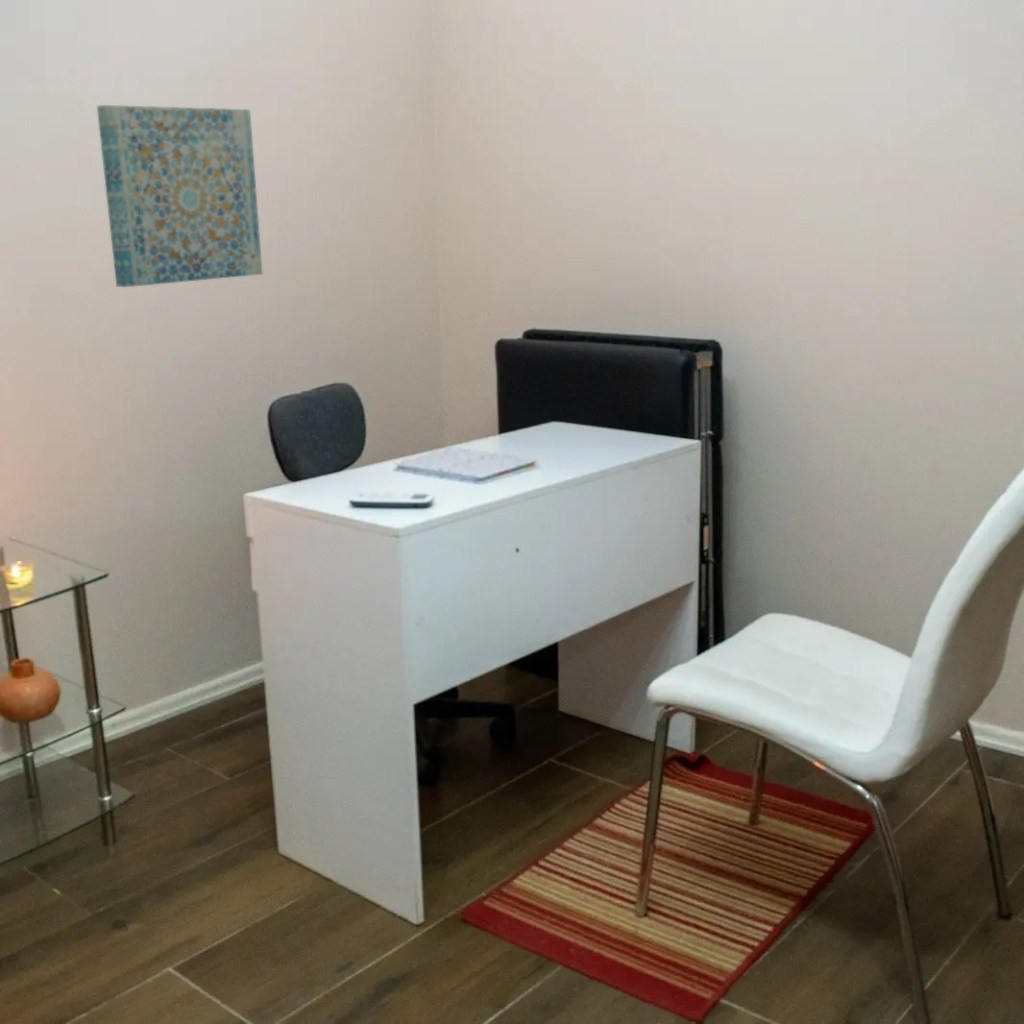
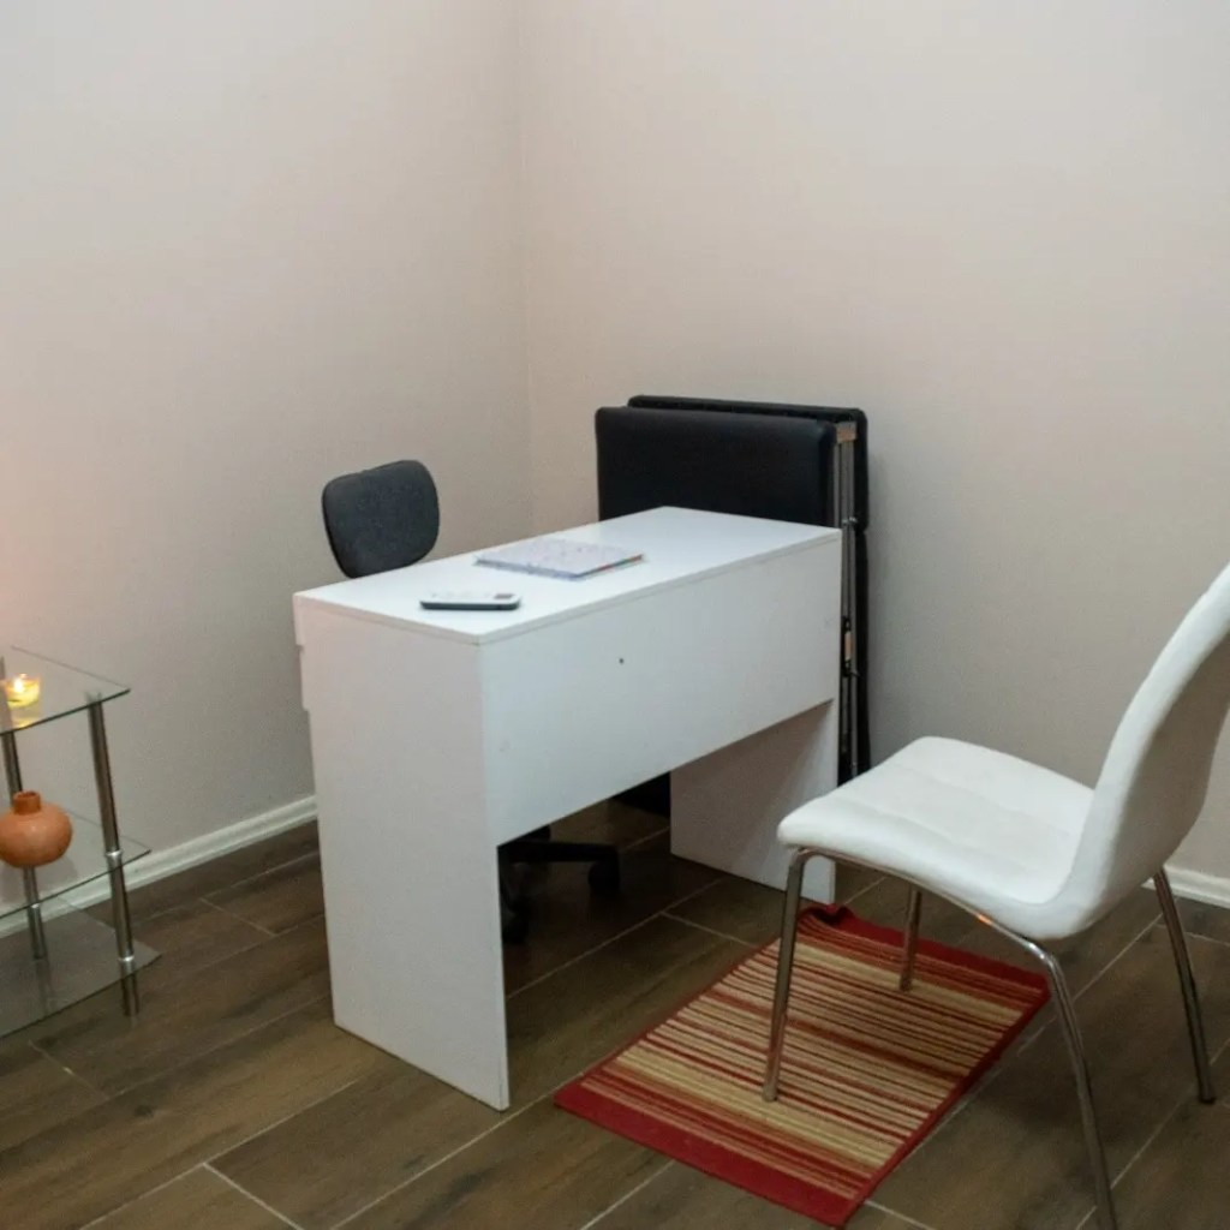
- wall art (185, 195)
